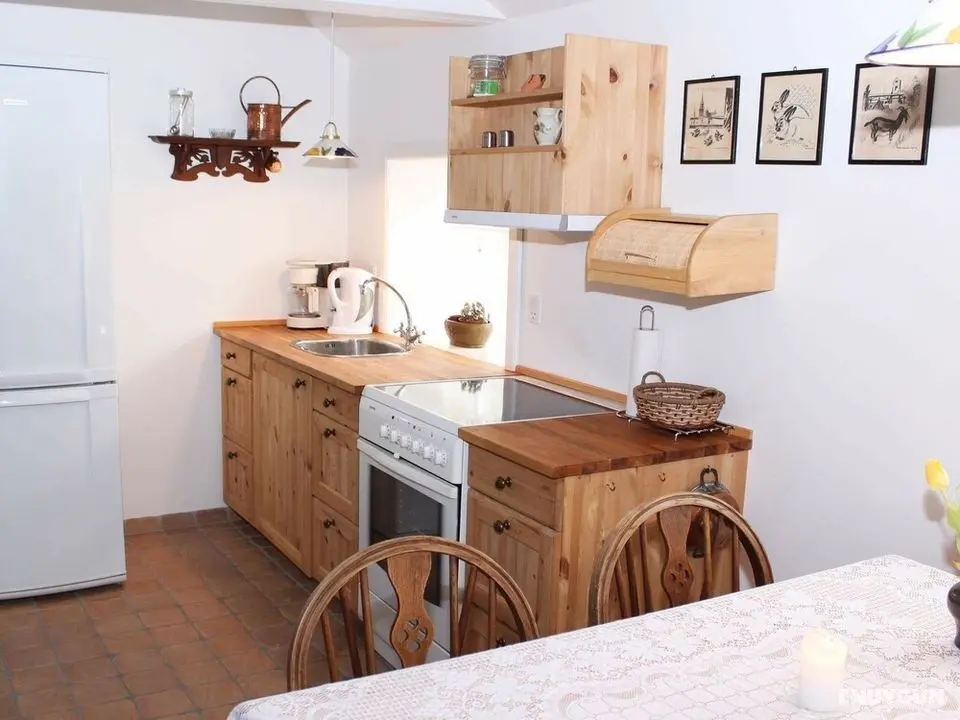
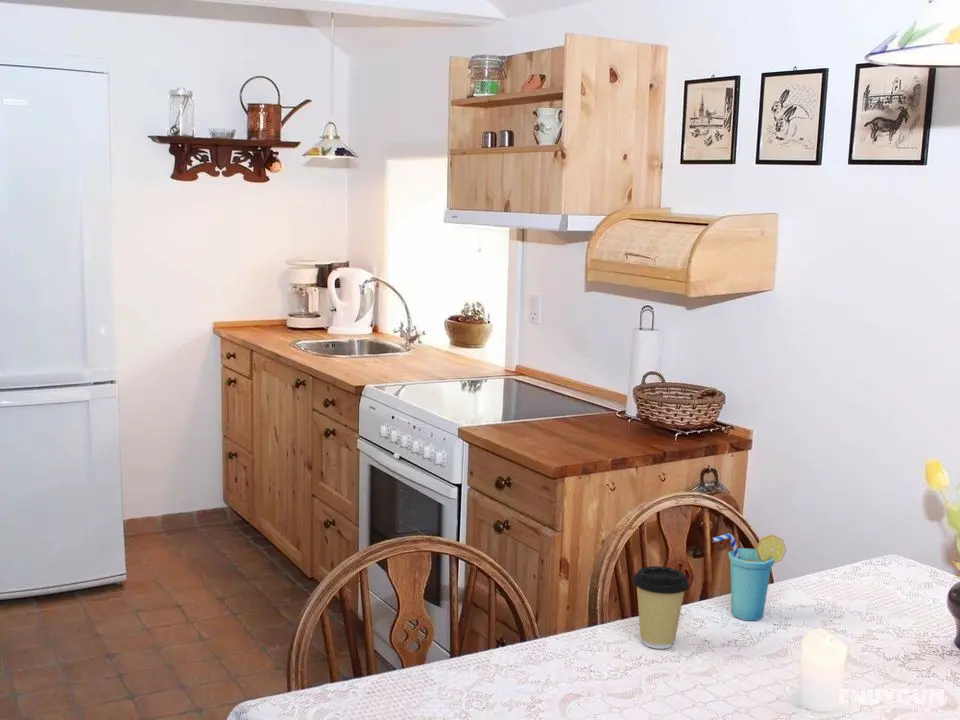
+ coffee cup (659, 606)
+ cup (745, 573)
